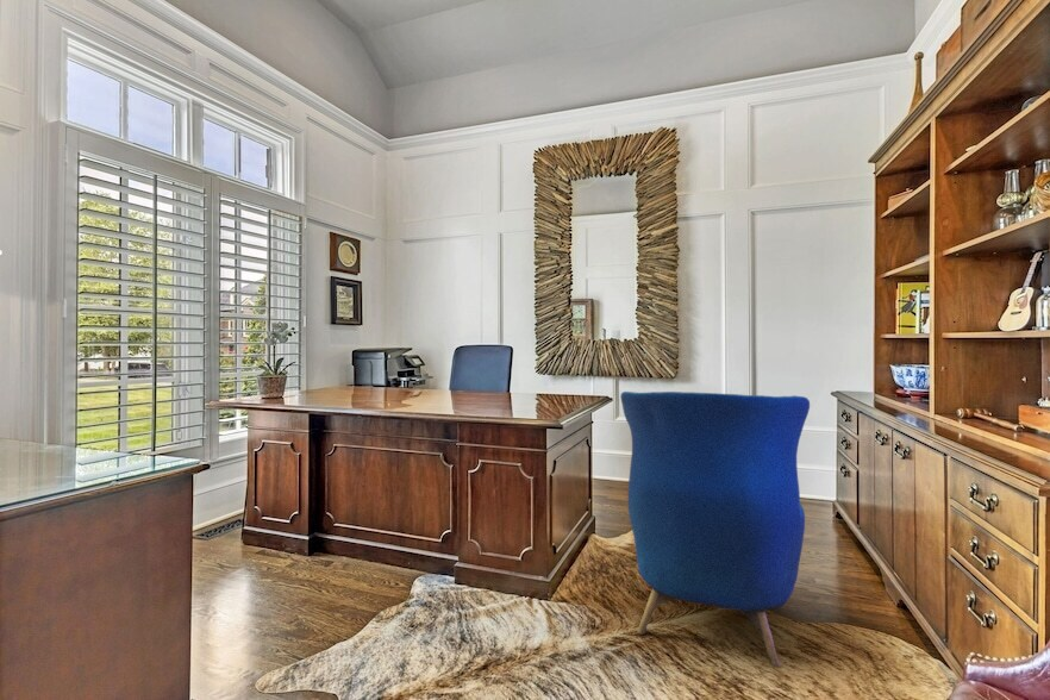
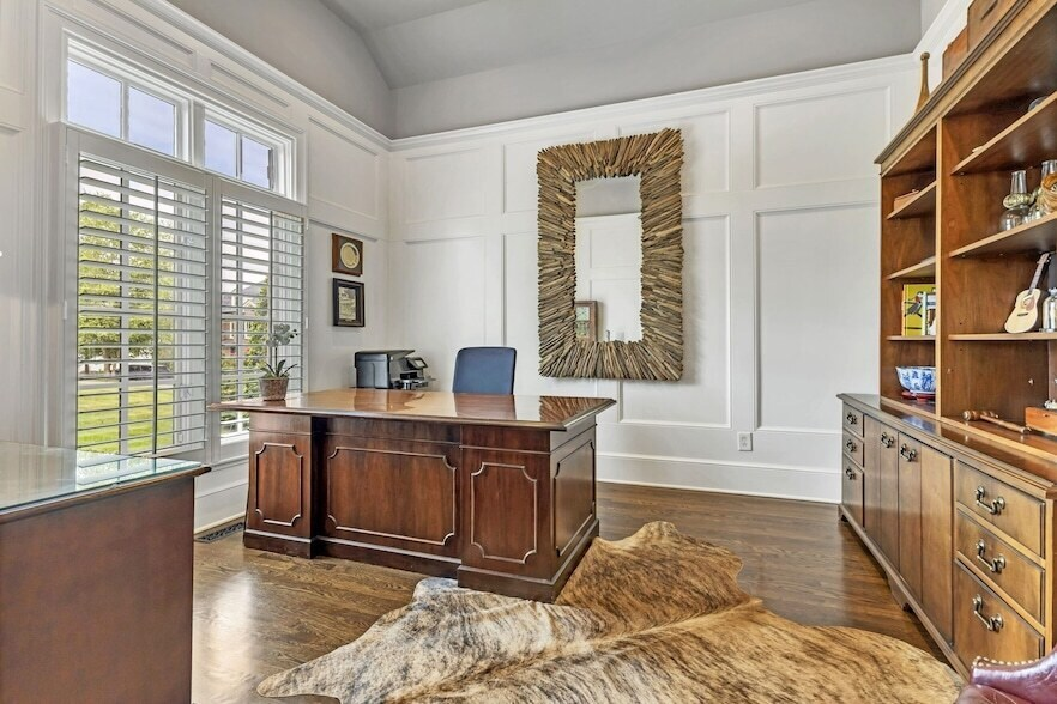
- armchair (712, 502)
